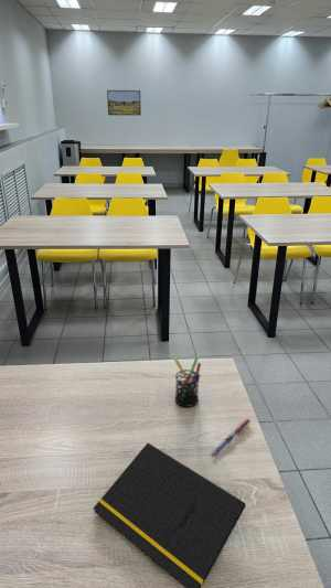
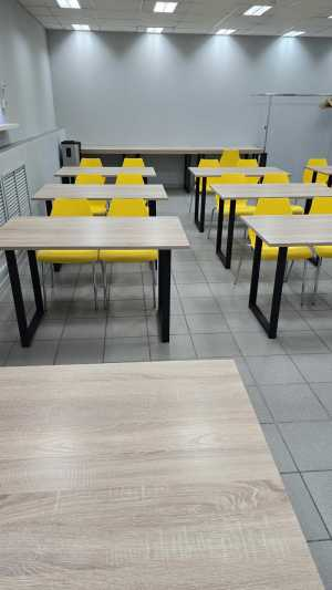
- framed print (124, 103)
- pen (231, 436)
- pen holder (190, 378)
- notepad (168, 507)
